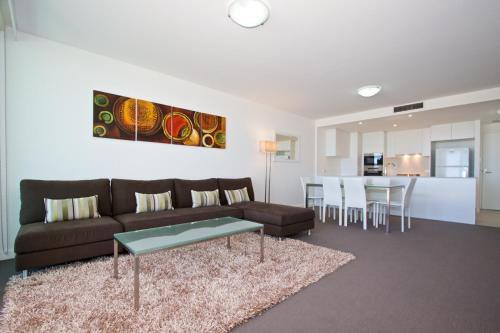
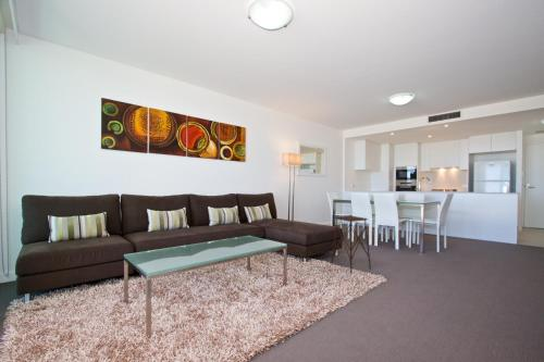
+ side table (350, 242)
